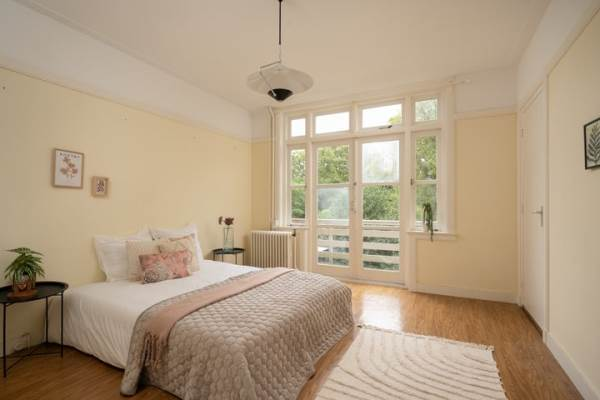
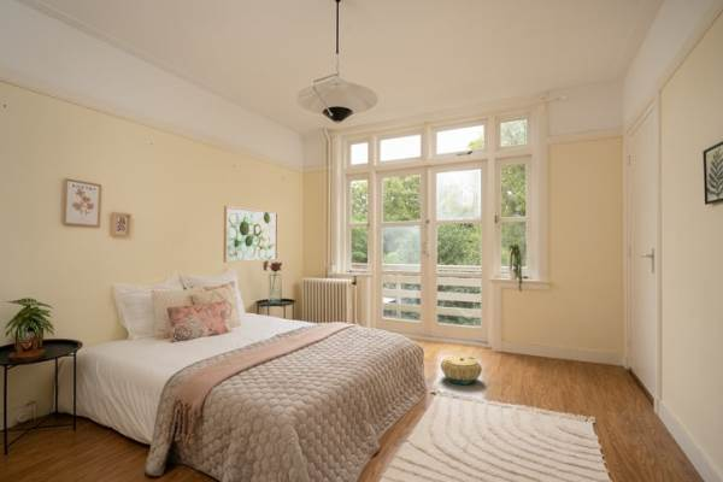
+ basket (460, 368)
+ wall art (253, 235)
